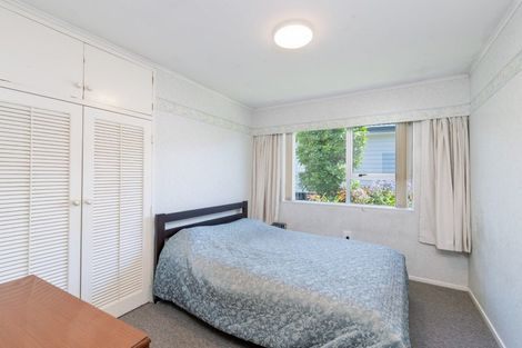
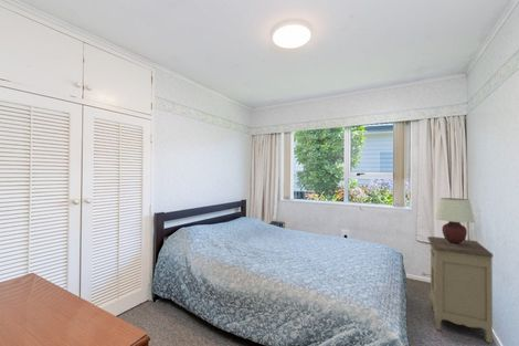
+ table lamp (454, 220)
+ nightstand (452, 282)
